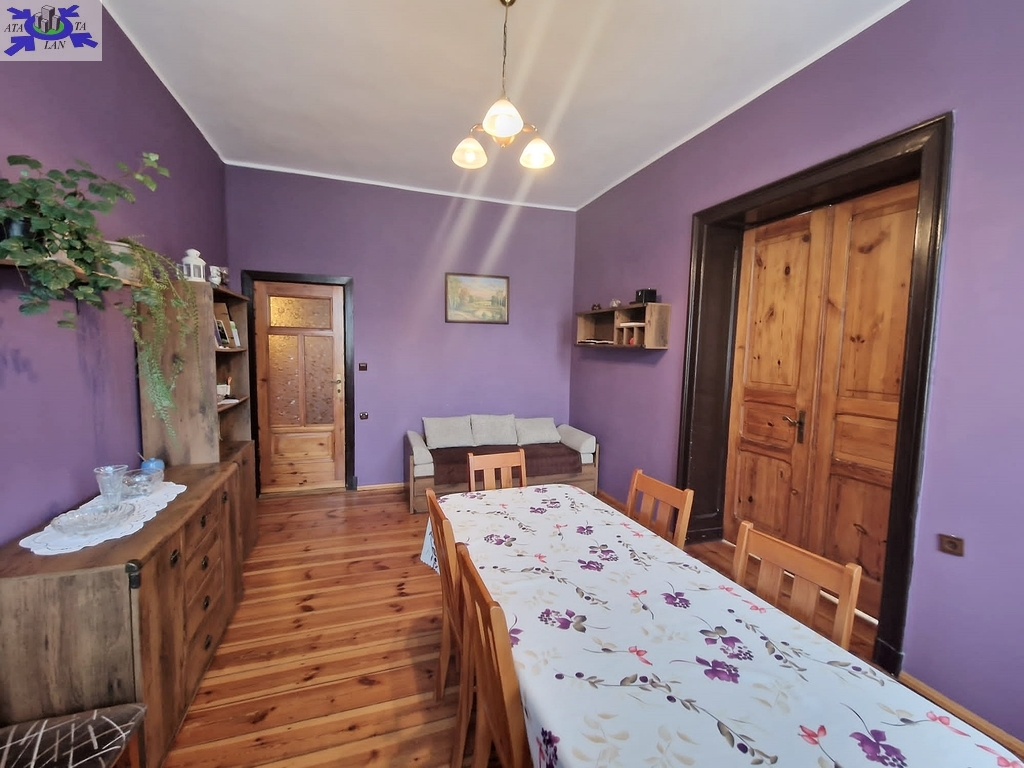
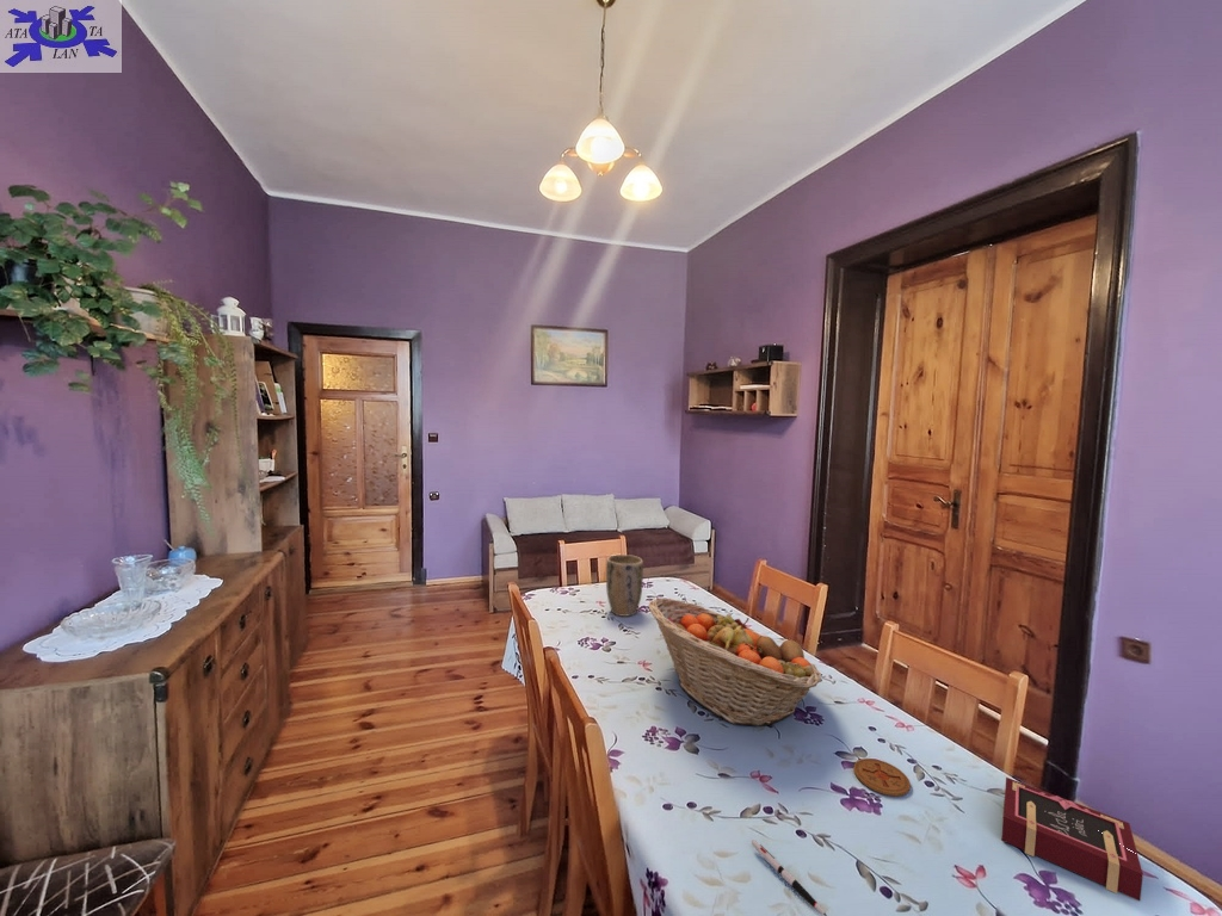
+ plant pot (624, 584)
+ fruit basket (727, 650)
+ pen (786, 875)
+ book (1064, 831)
+ coaster (881, 775)
